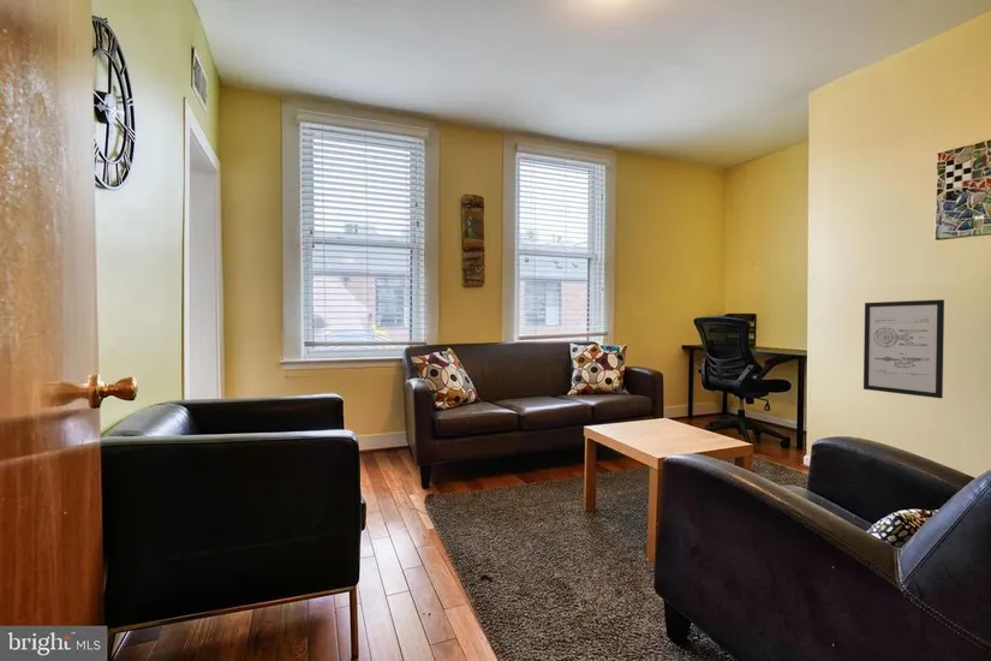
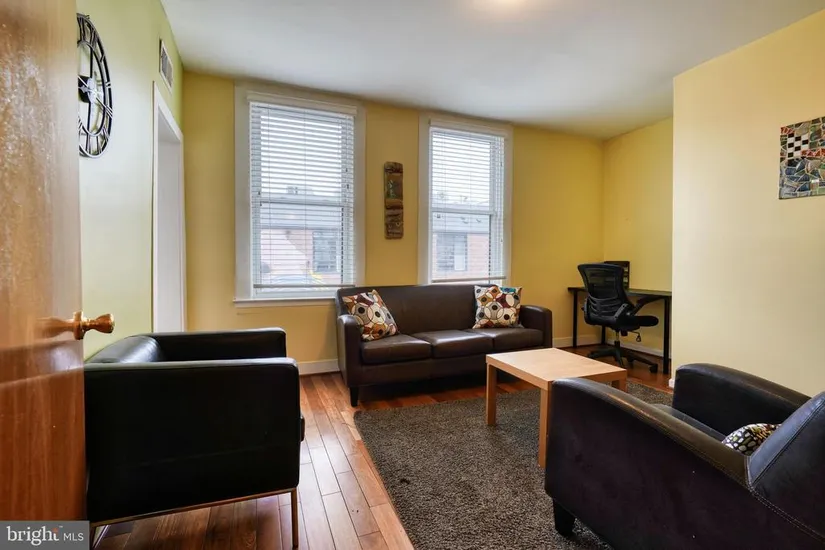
- wall art (901, 347)
